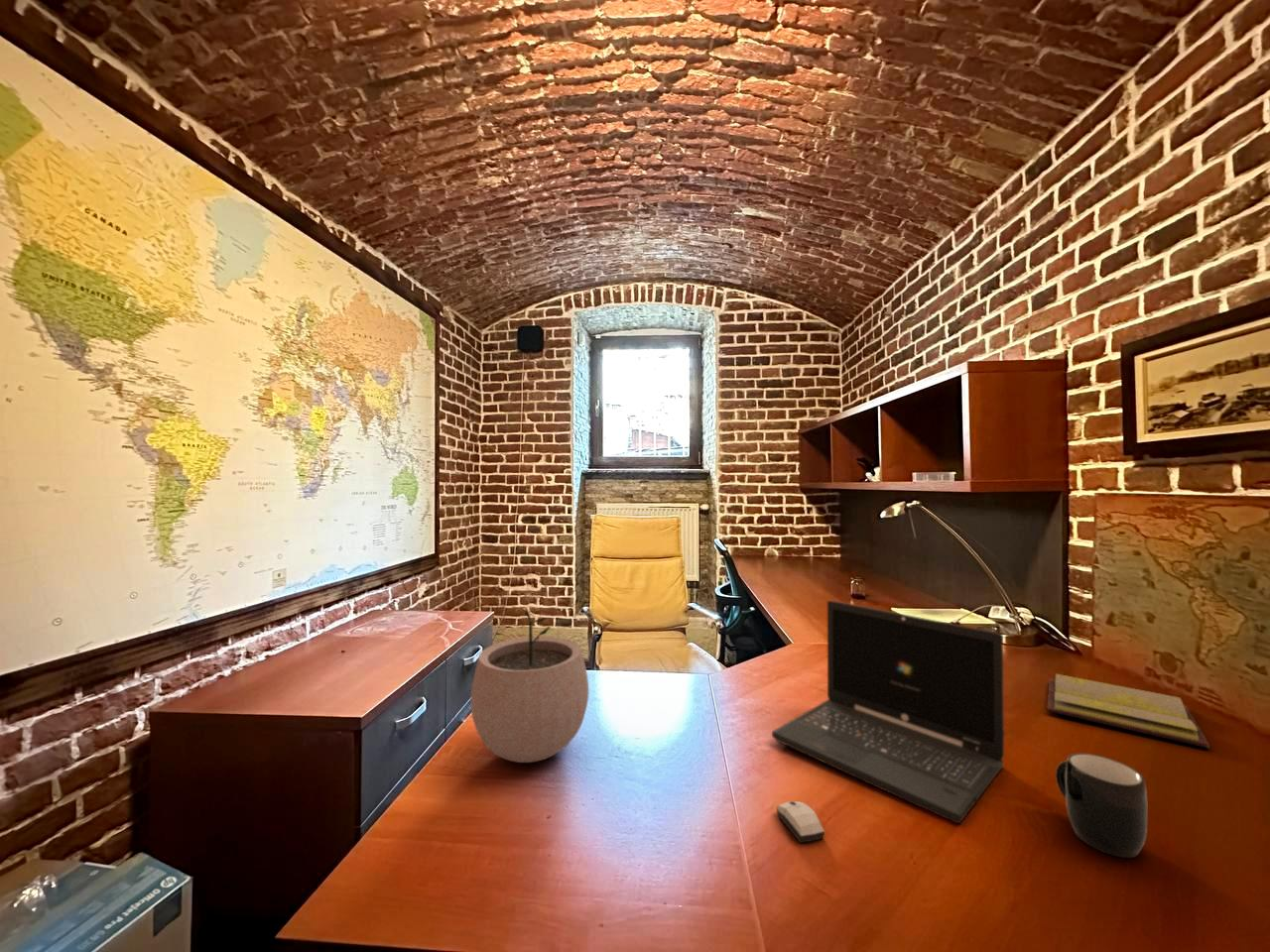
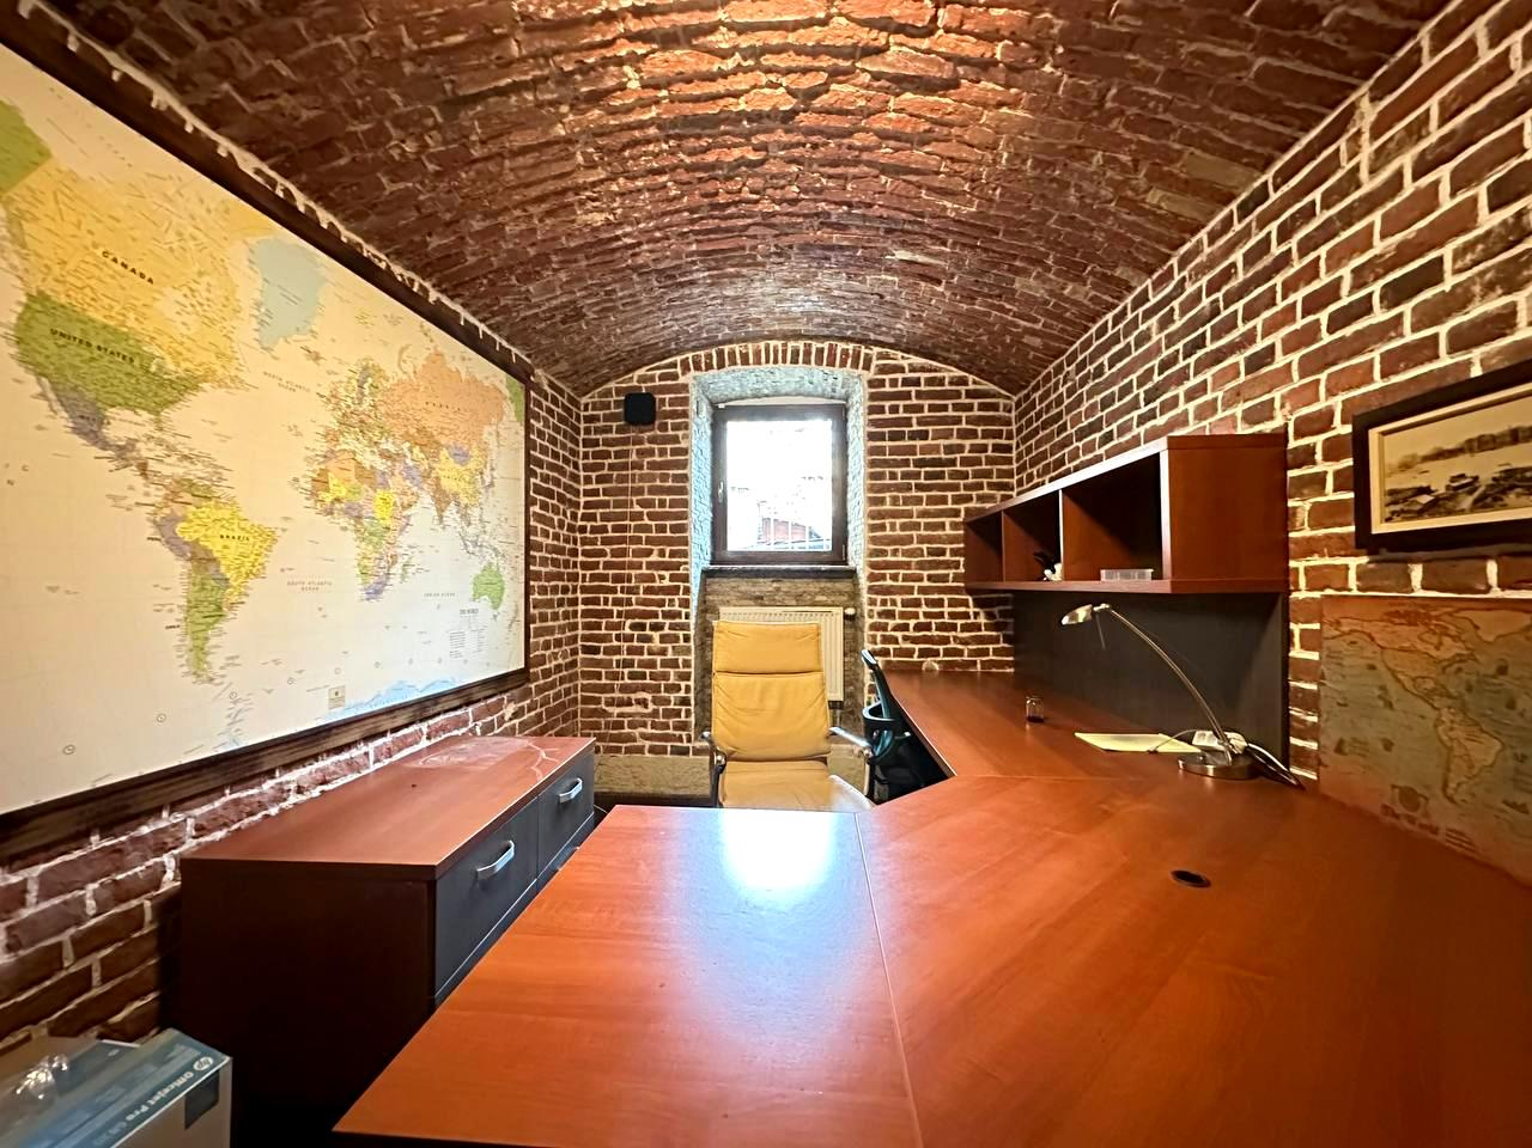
- computer mouse (799, 816)
- mug (1094, 797)
- laptop (880, 689)
- diary (1117, 704)
- plant pot (531, 679)
